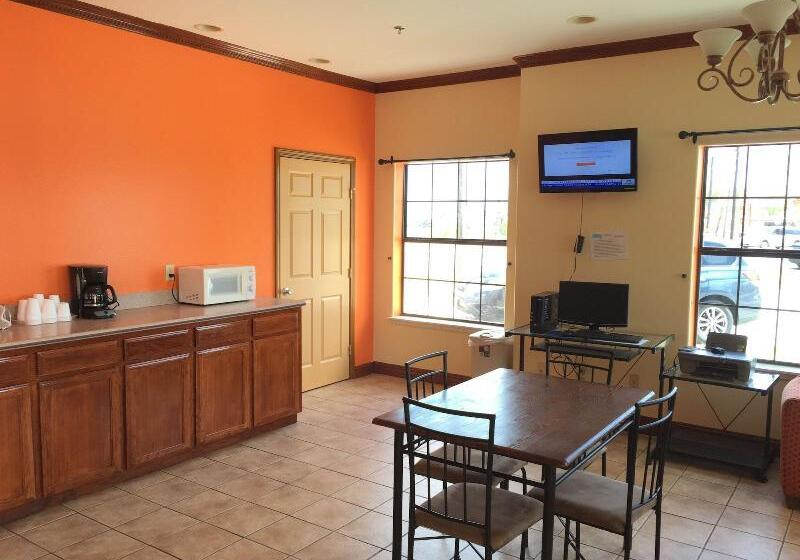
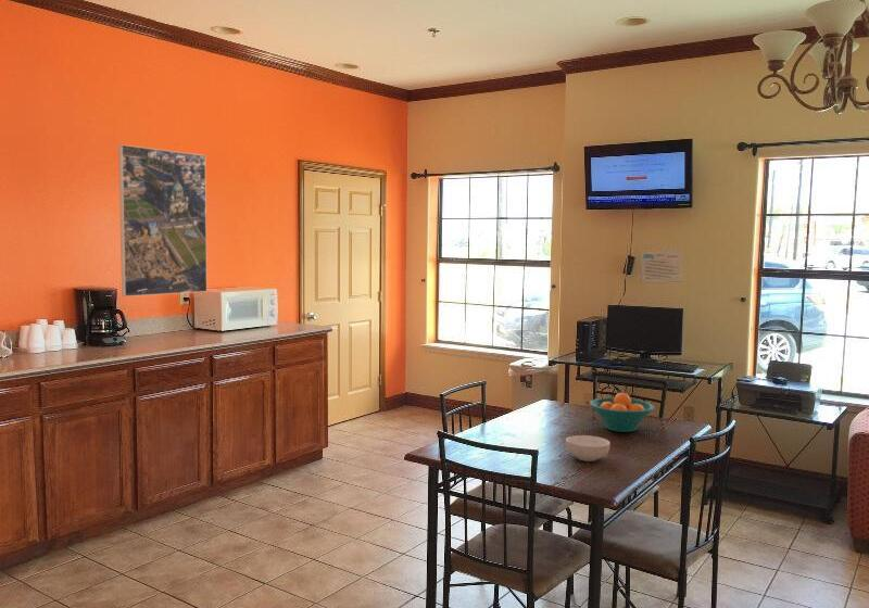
+ cereal bowl (587, 448)
+ fruit bowl (621, 410)
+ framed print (165, 223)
